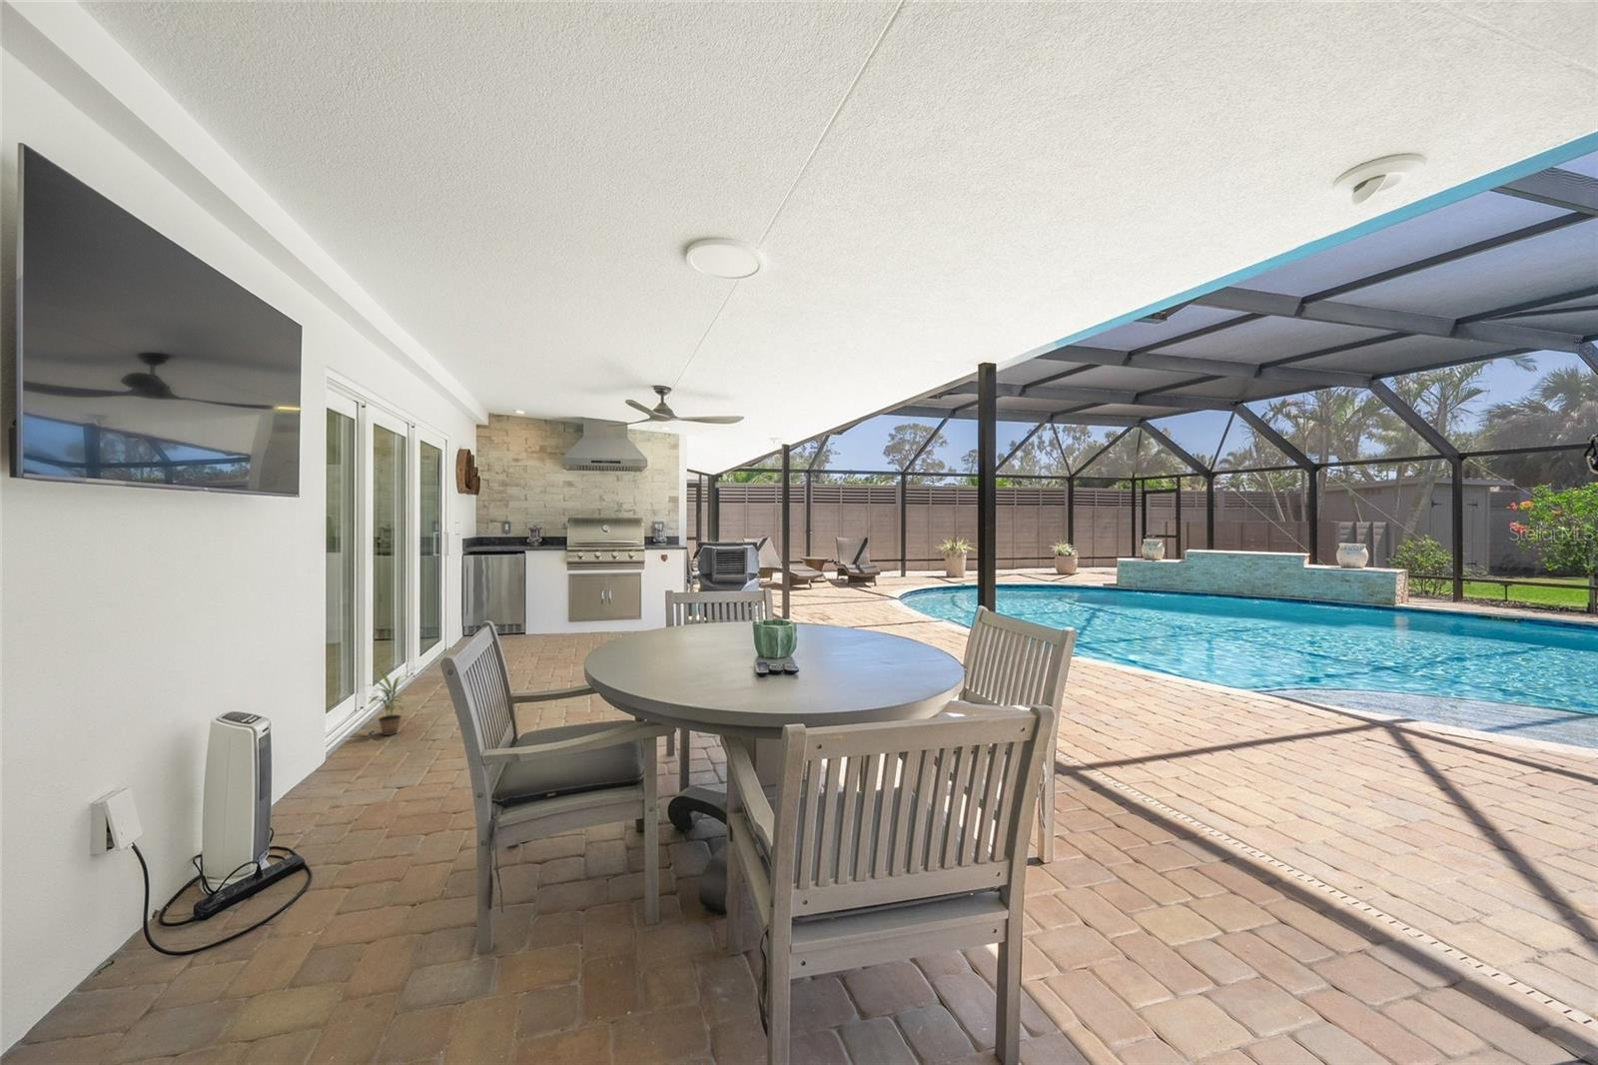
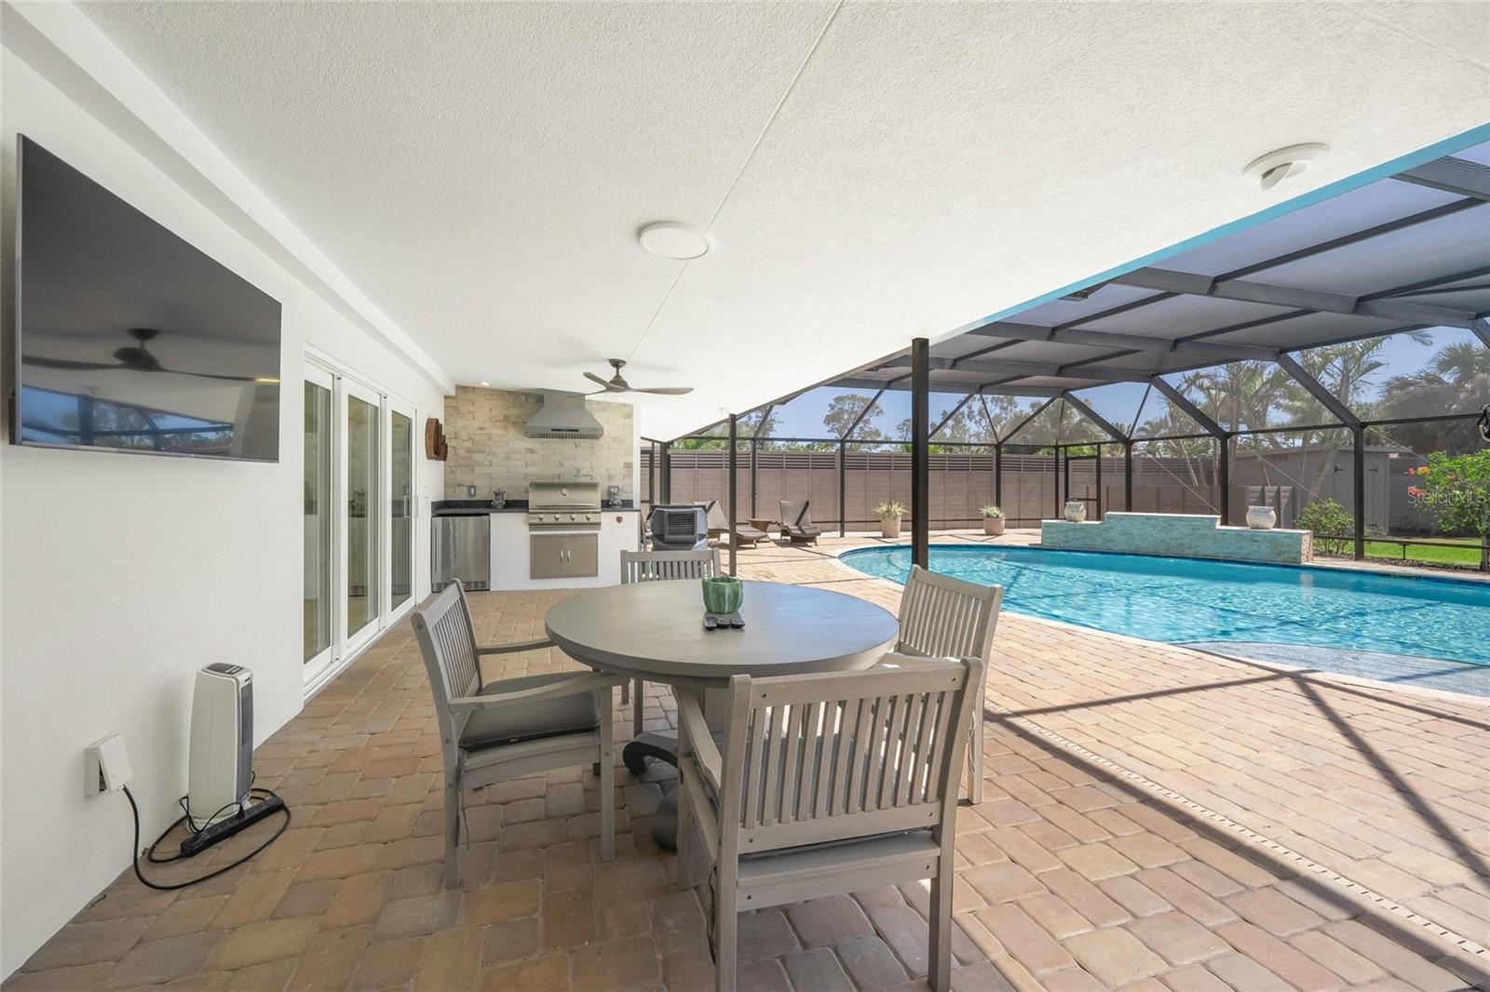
- potted plant (392, 699)
